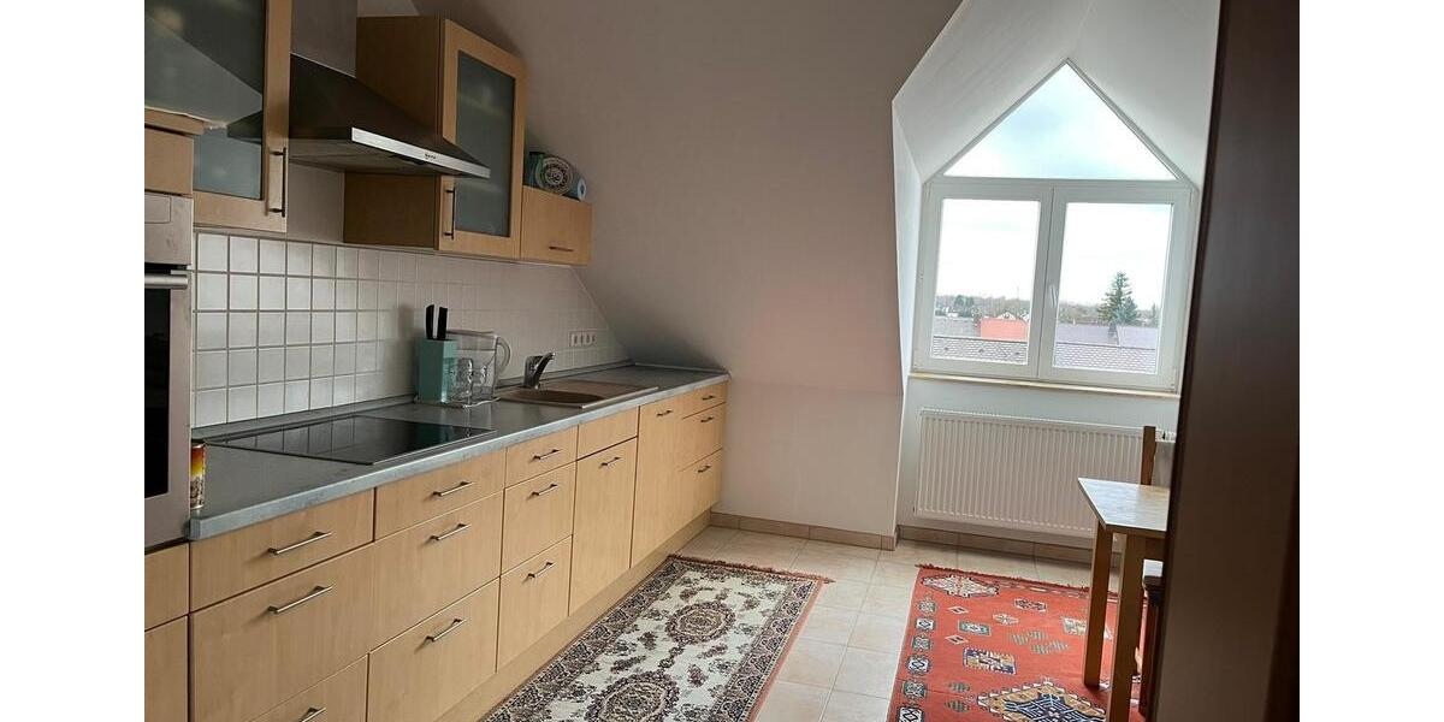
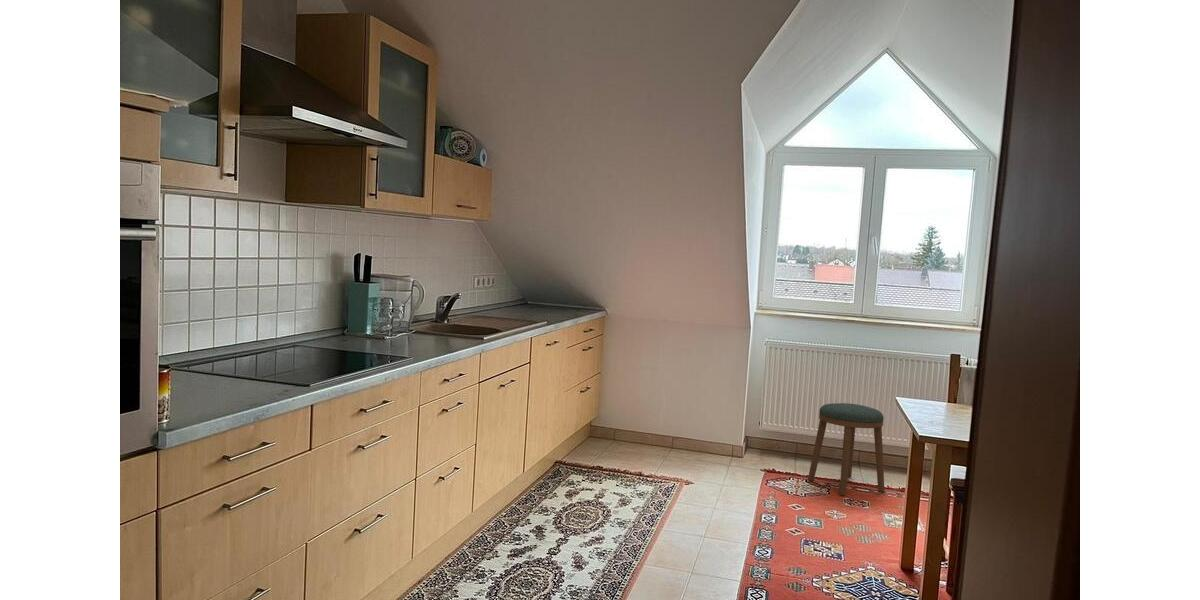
+ stool (848, 445)
